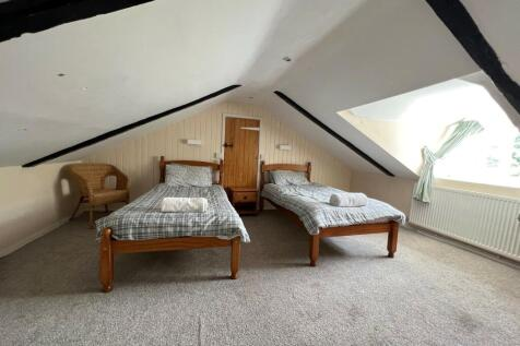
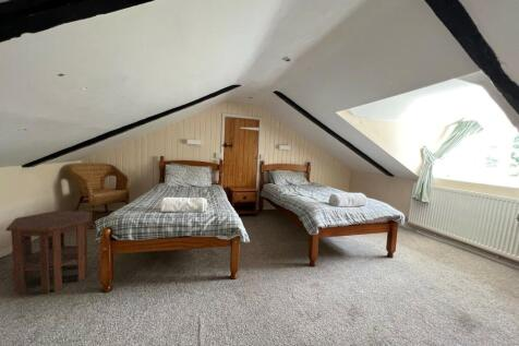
+ side table (53, 248)
